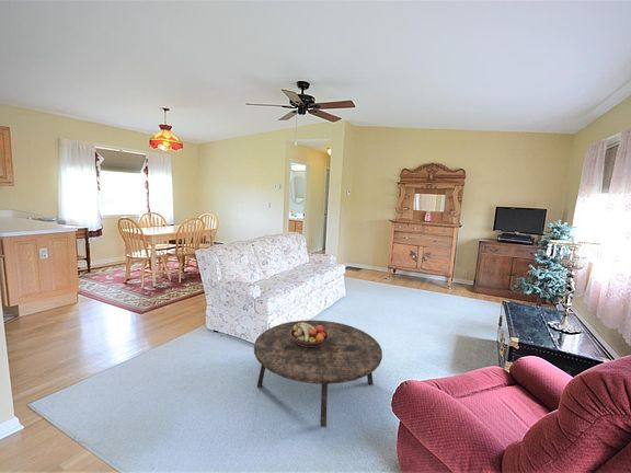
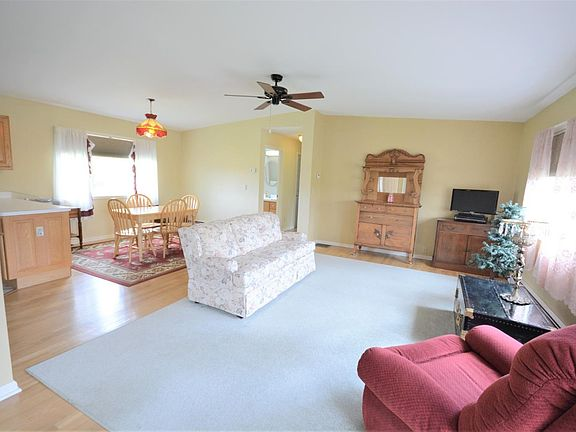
- coffee table (317, 364)
- fruit bowl (309, 332)
